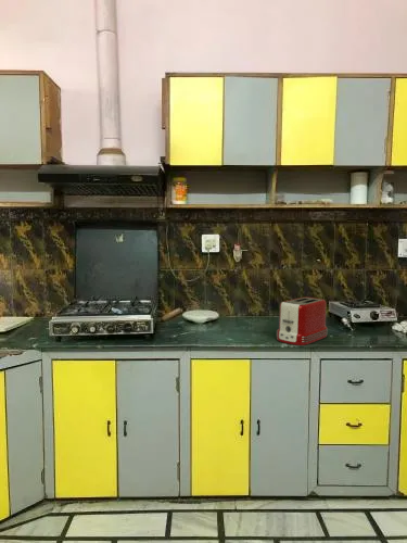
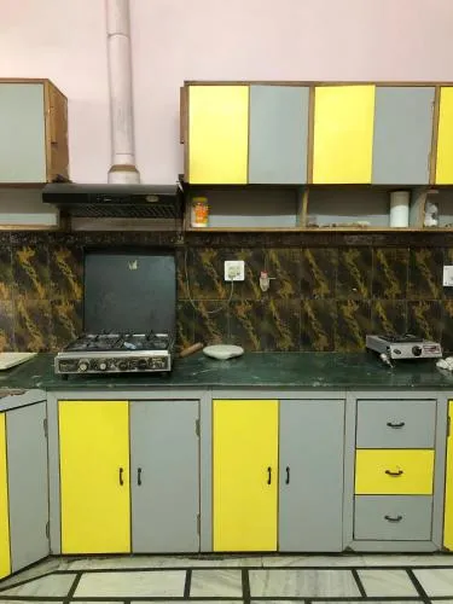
- toaster (303, 318)
